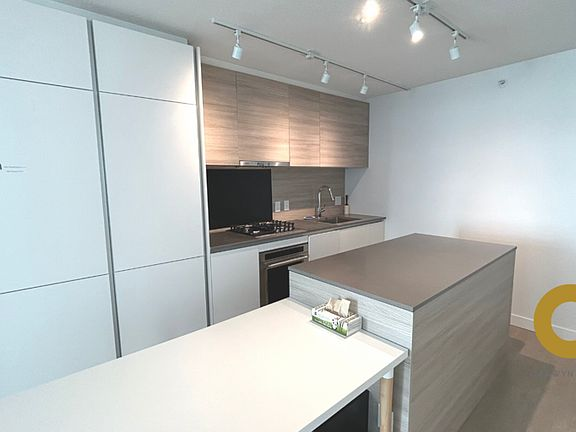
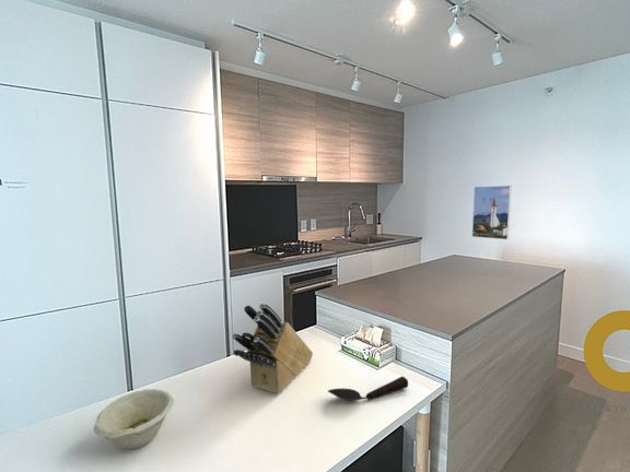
+ spoon (371, 391)
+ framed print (490, 212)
+ knife block (276, 337)
+ bowl (136, 422)
